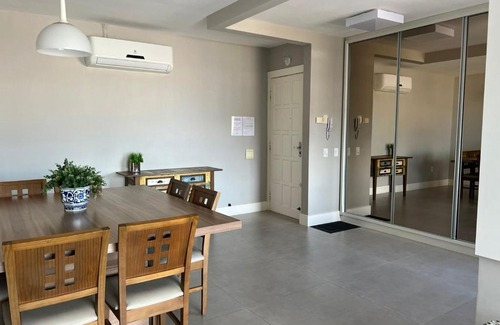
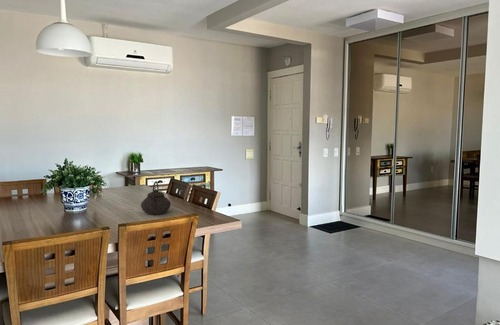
+ teapot (155, 197)
